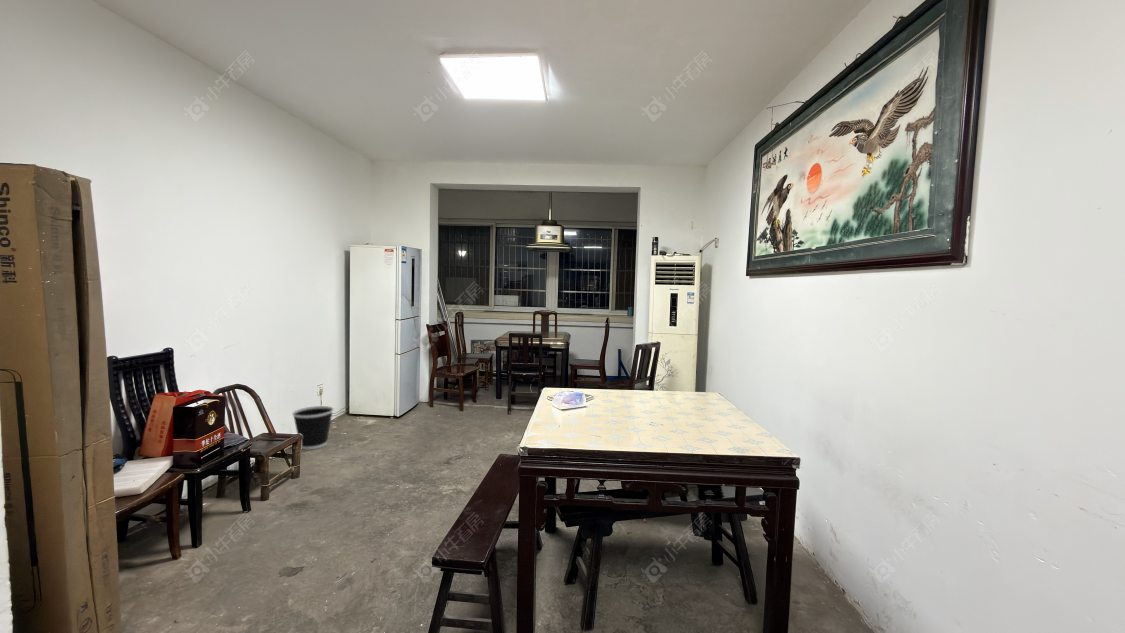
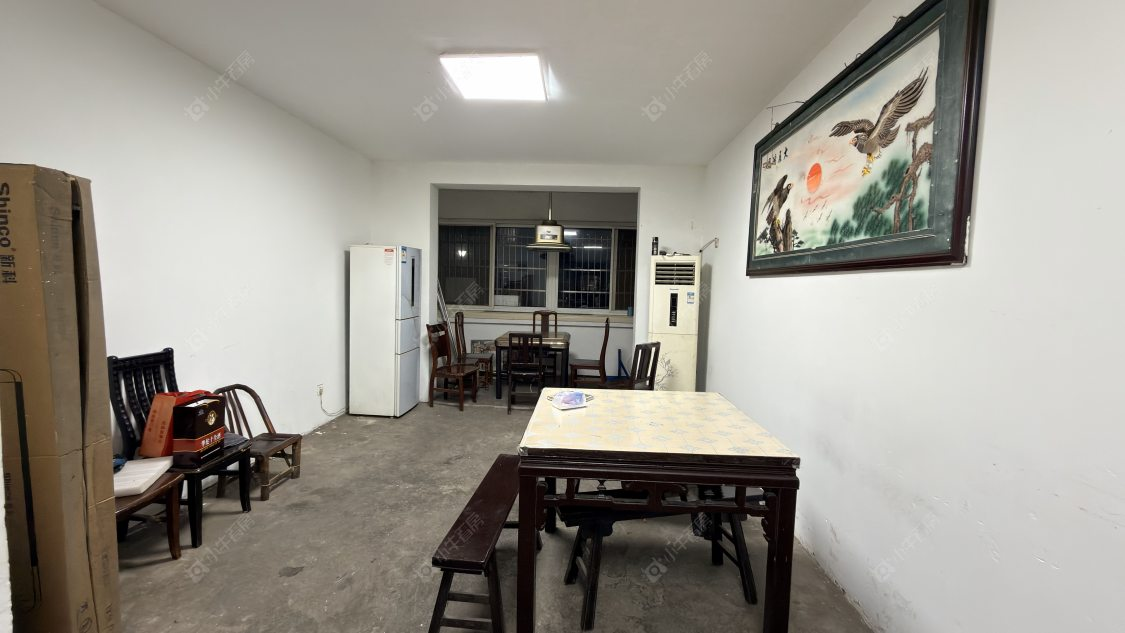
- wastebasket (313, 428)
